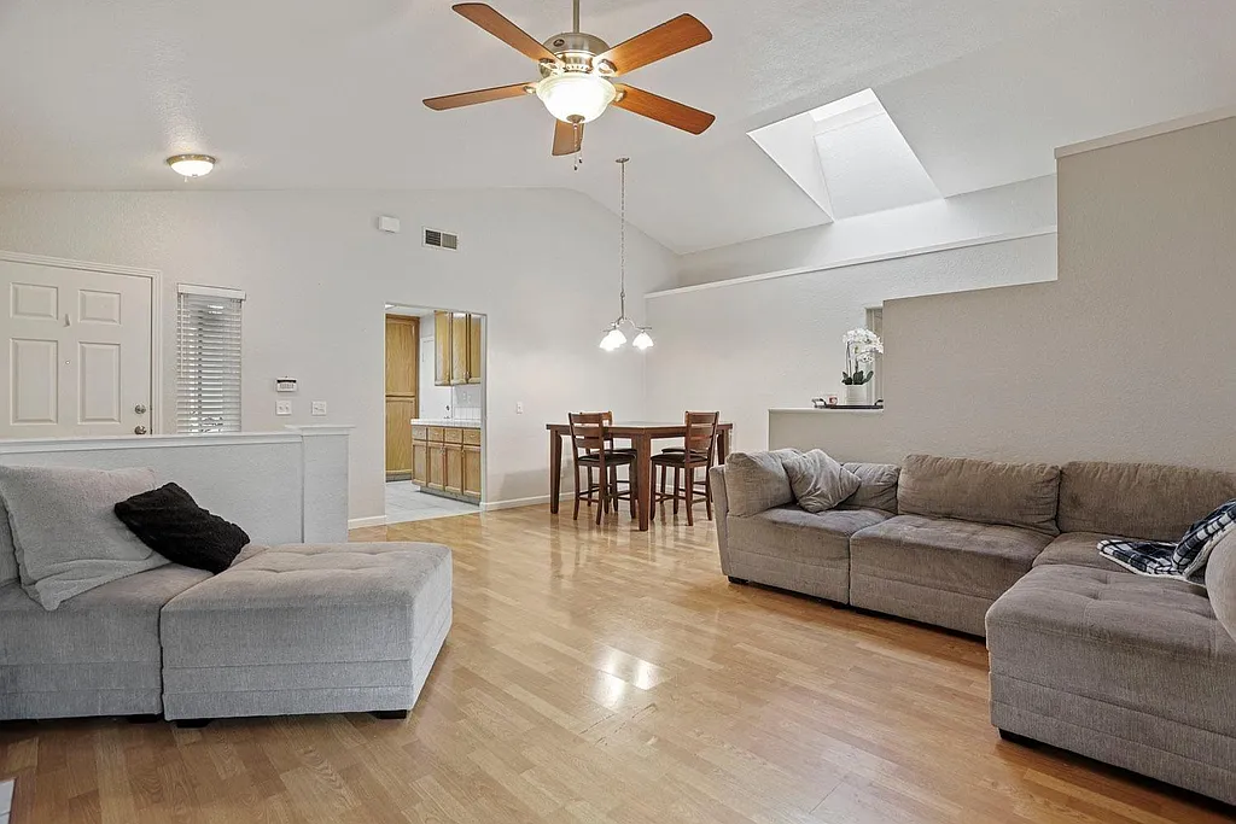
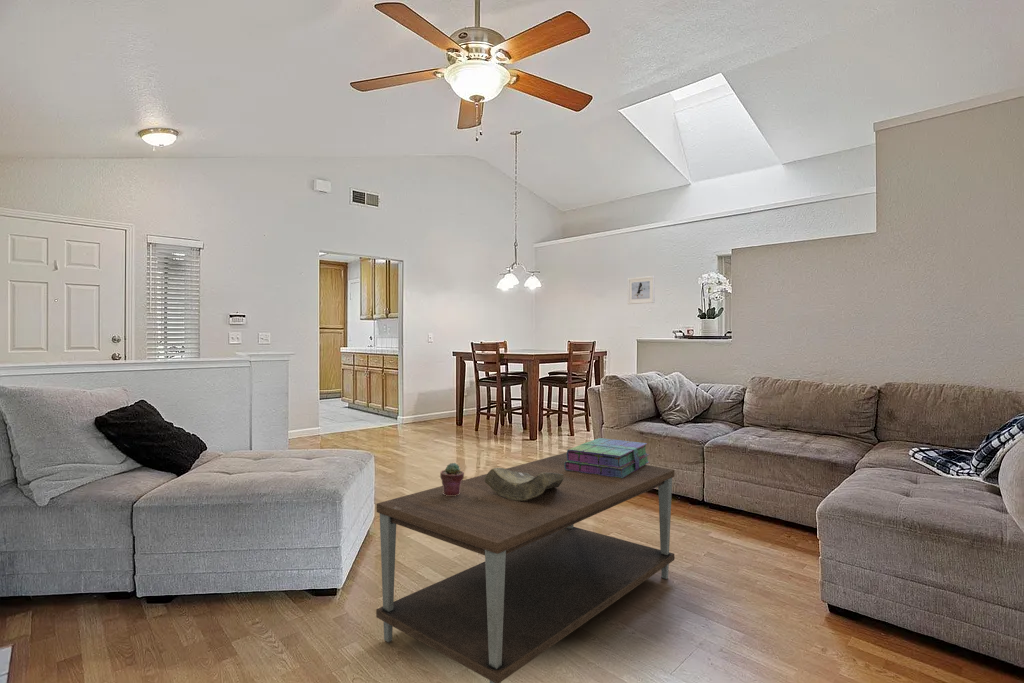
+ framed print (640, 290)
+ potted succulent (452, 477)
+ stack of books (608, 455)
+ coffee table (542, 544)
+ decorative bowl (530, 477)
